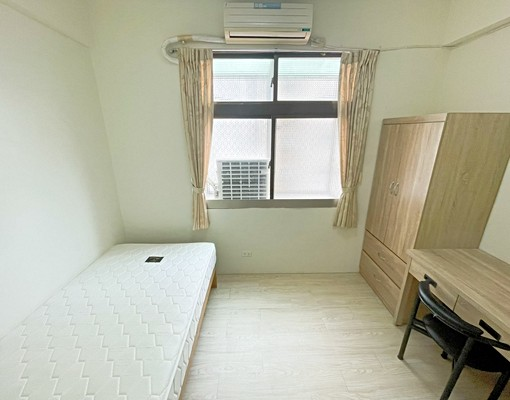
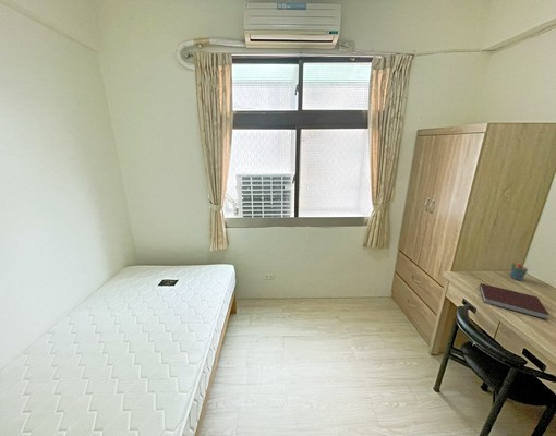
+ pen holder (518, 269)
+ notebook (510, 299)
